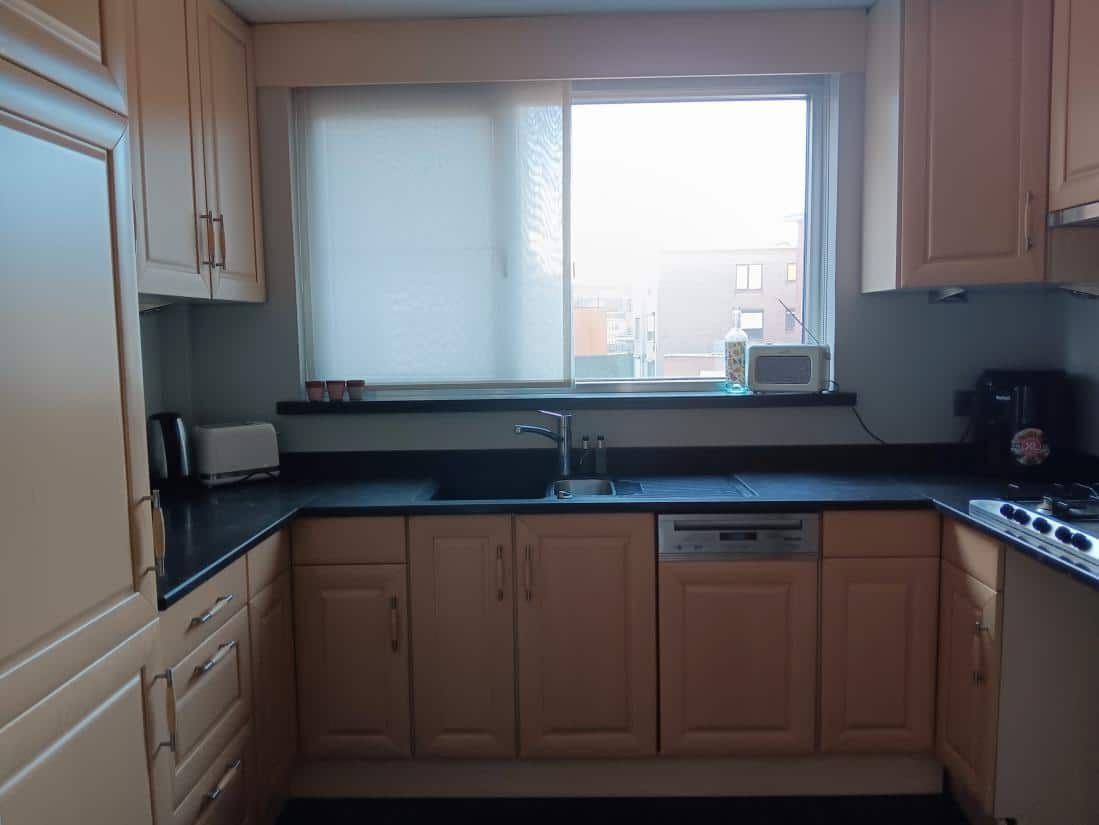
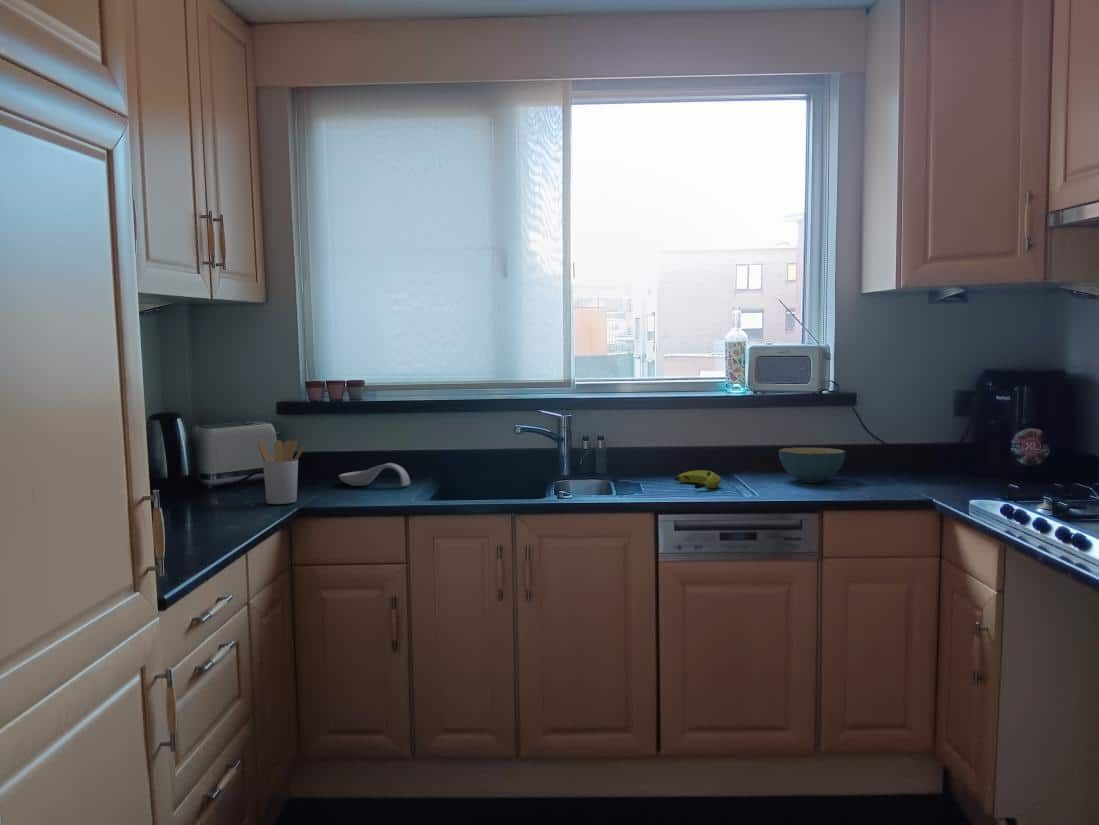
+ utensil holder (282, 469)
+ spoon rest (374, 474)
+ cereal bowl (811, 465)
+ banana (694, 478)
